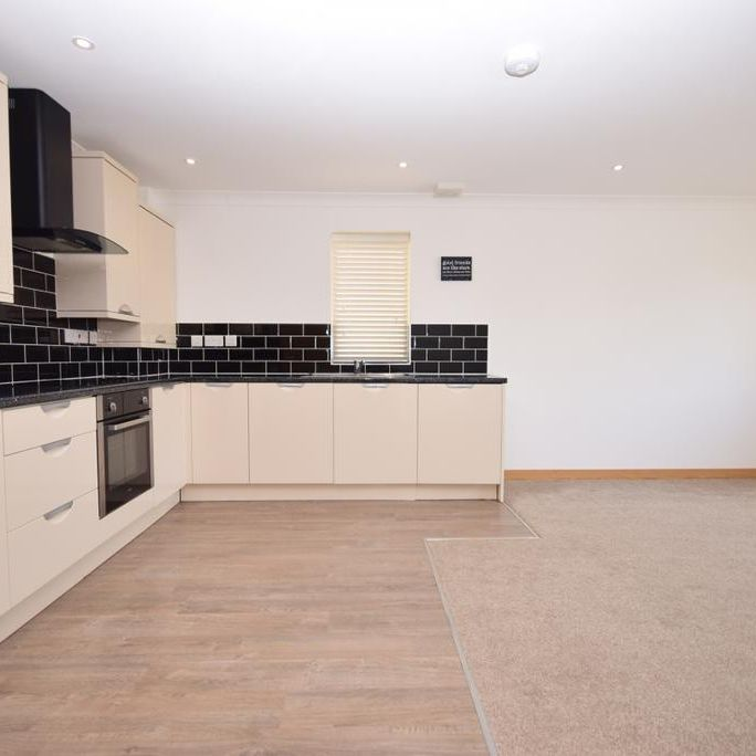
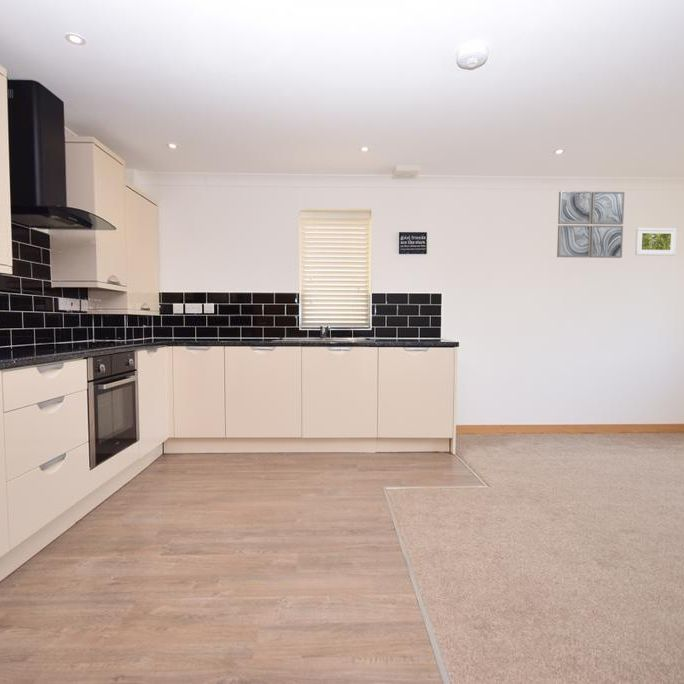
+ wall art (590, 225)
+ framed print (655, 241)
